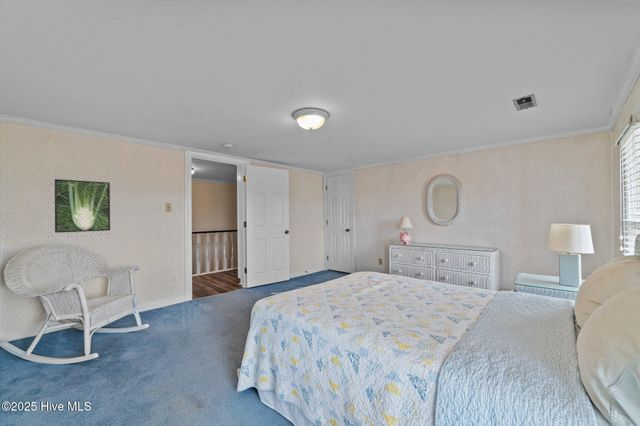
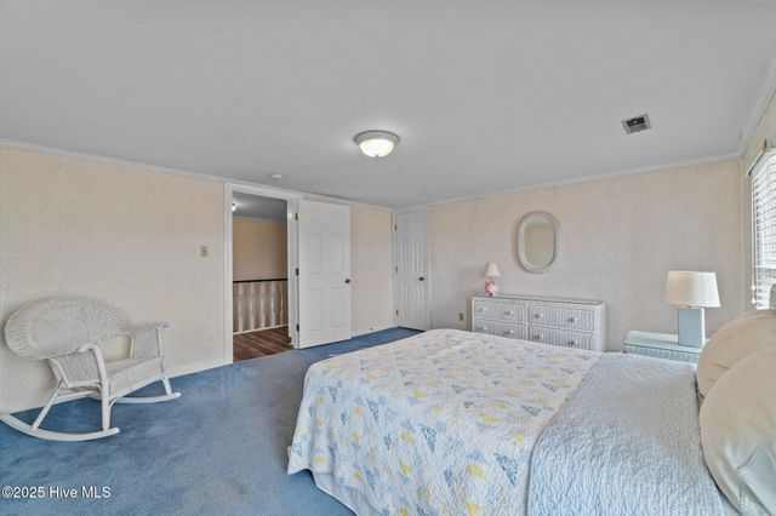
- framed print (83, 206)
